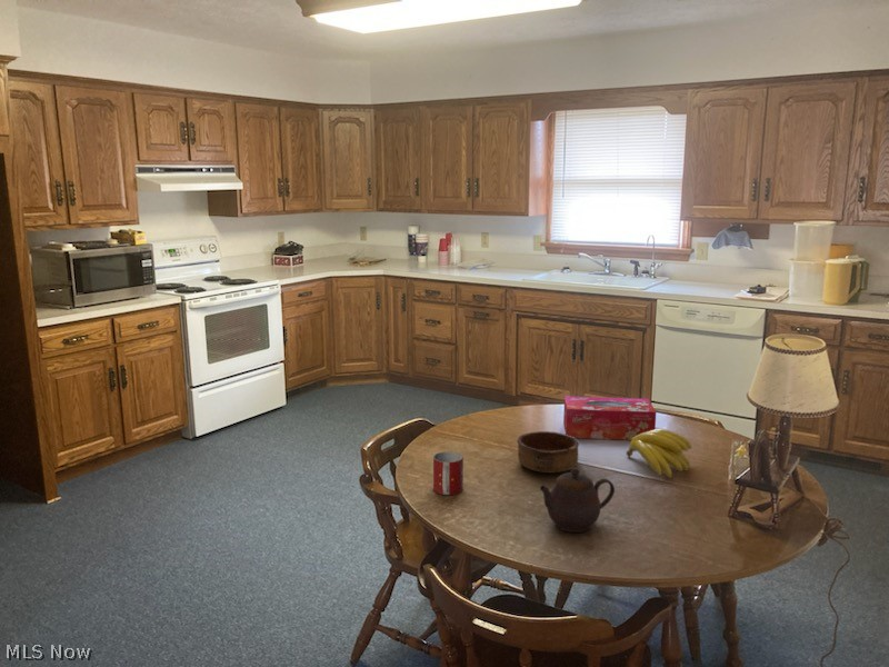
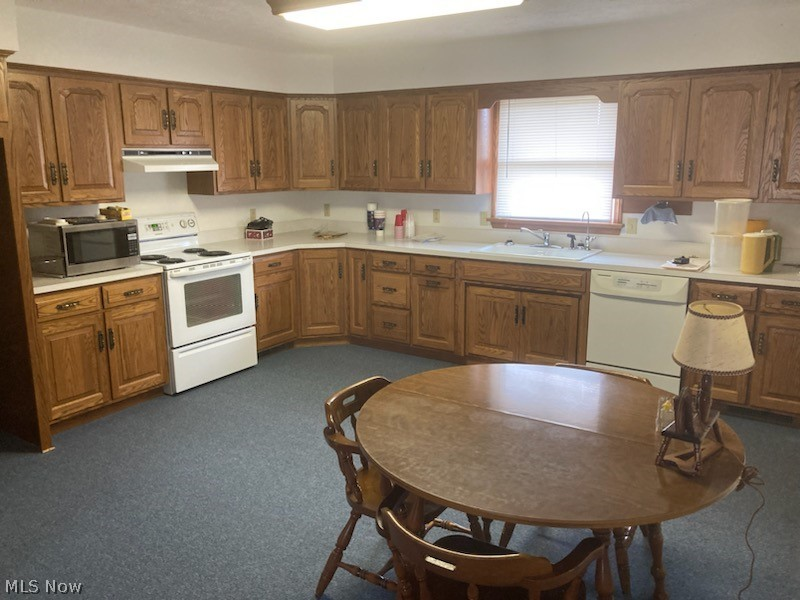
- mug (447, 475)
- teapot (577, 496)
- bowl (547, 452)
- tissue box (608, 417)
- banana (656, 447)
